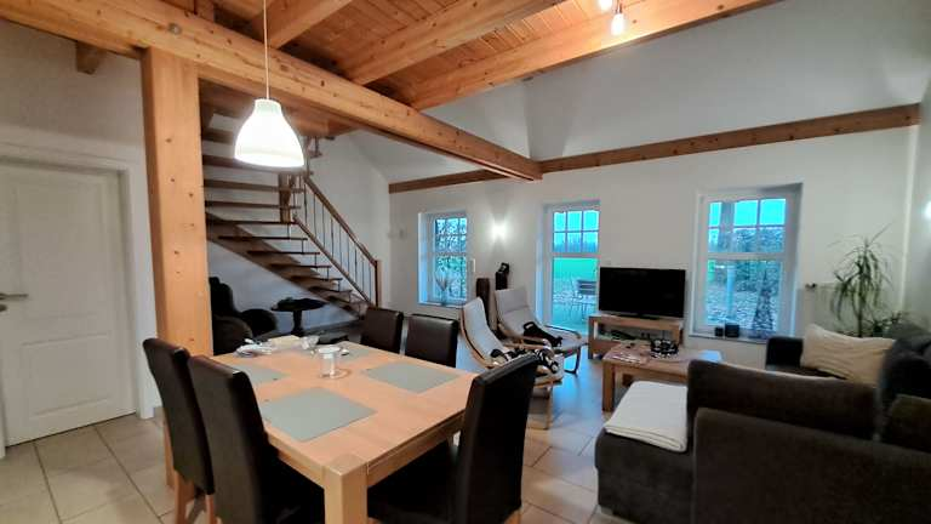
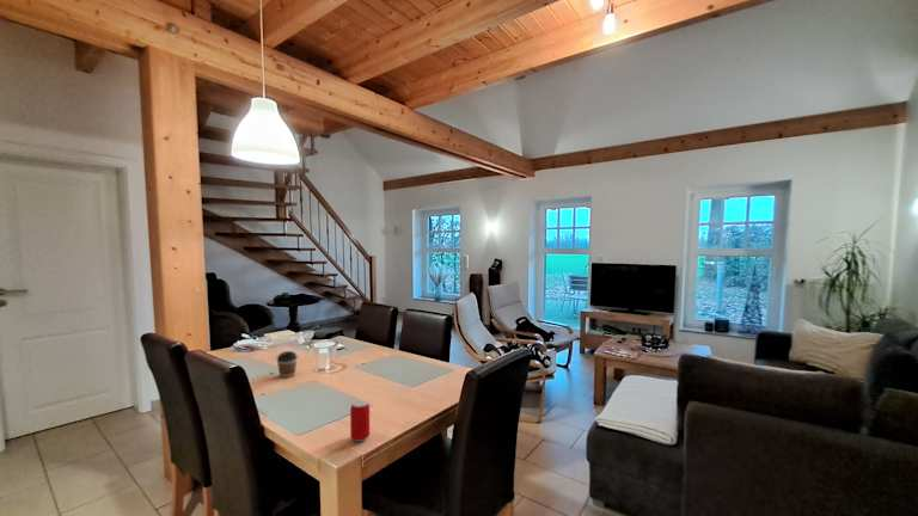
+ beverage can (360, 420)
+ coffee cup (287, 363)
